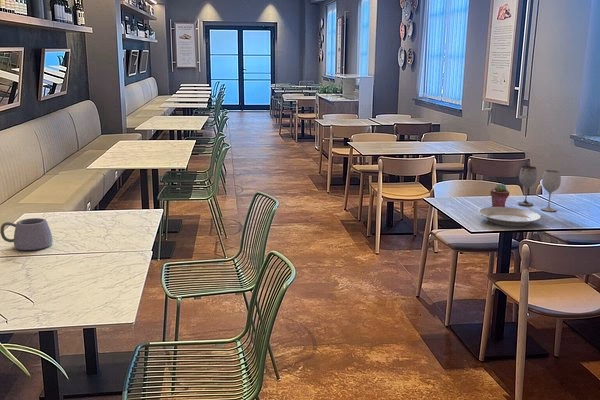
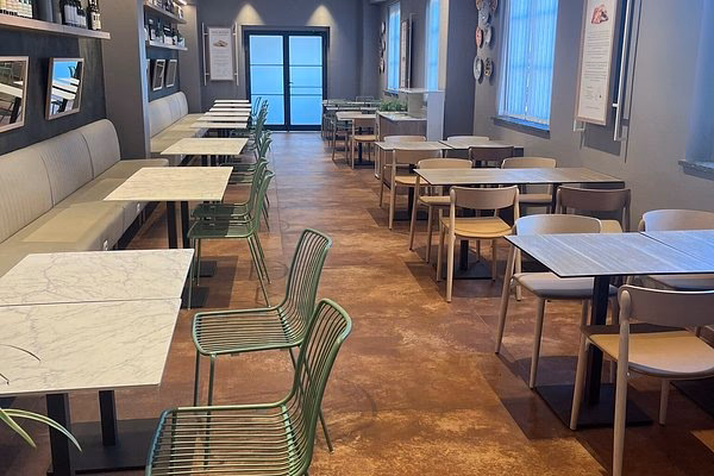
- plate (508, 217)
- mug (27, 232)
- potted succulent (499, 195)
- wineglass (543, 186)
